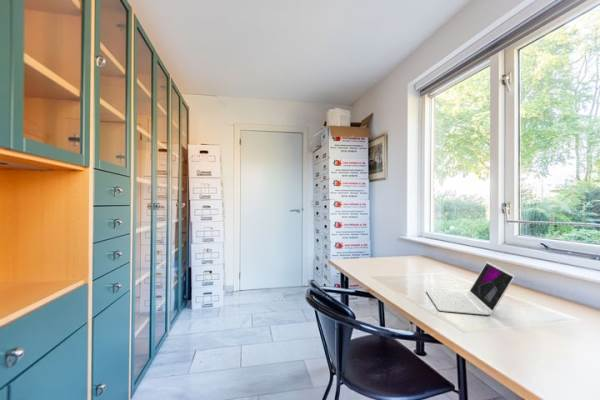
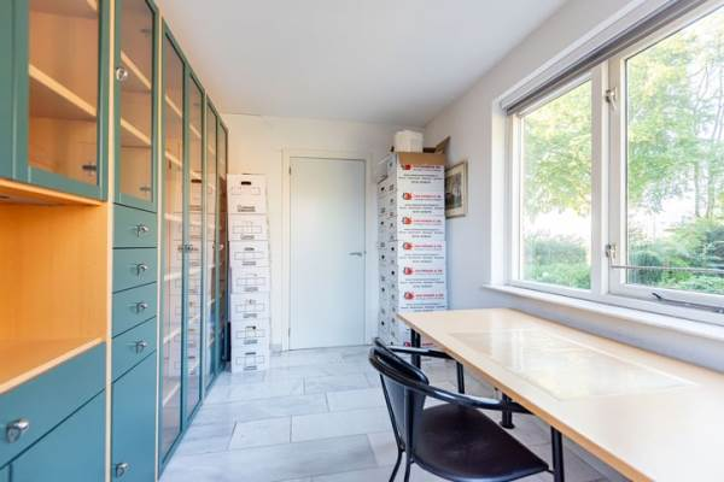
- laptop (471, 287)
